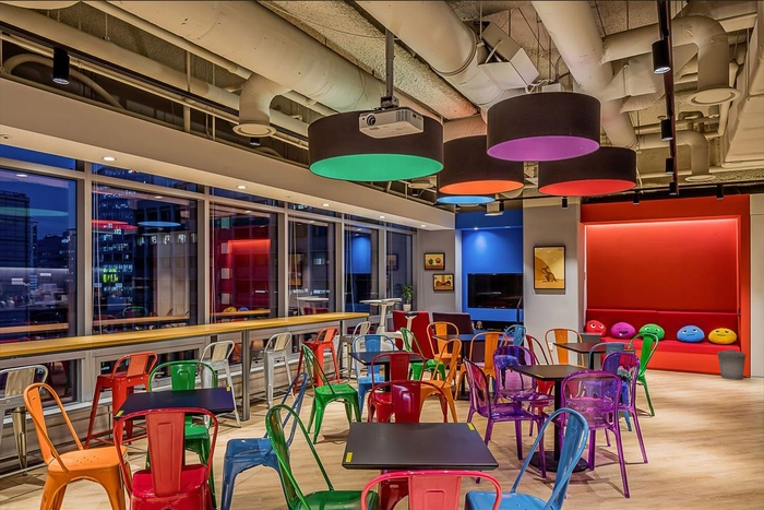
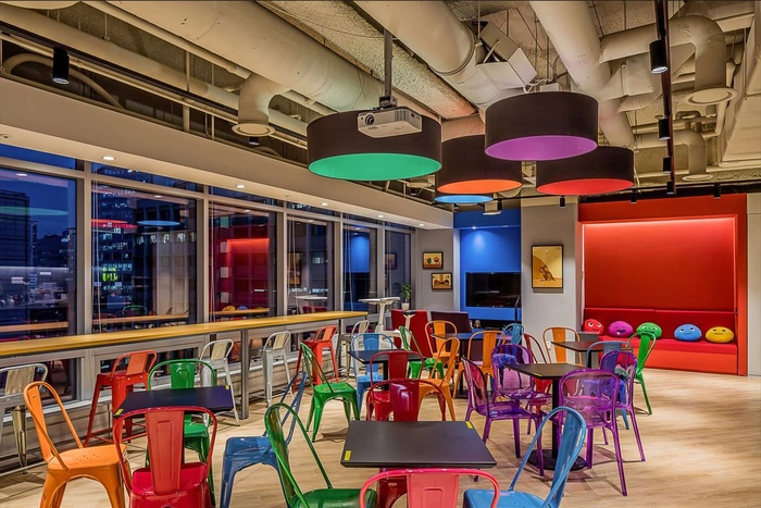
- trash can (731, 364)
